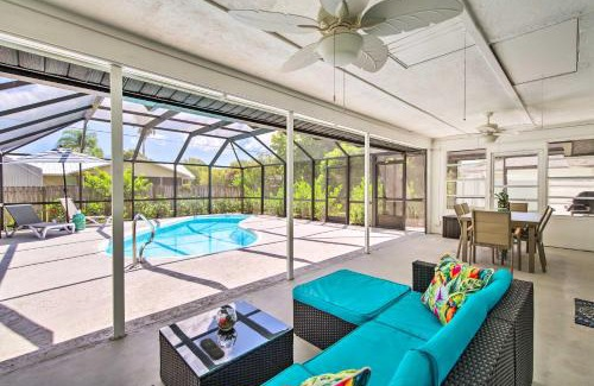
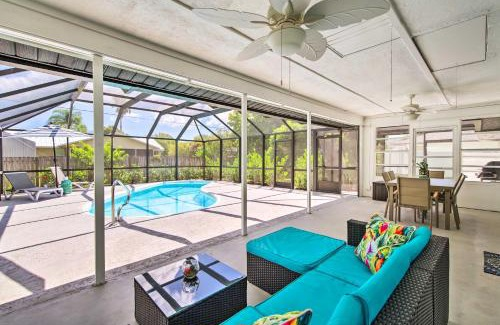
- remote control (211, 347)
